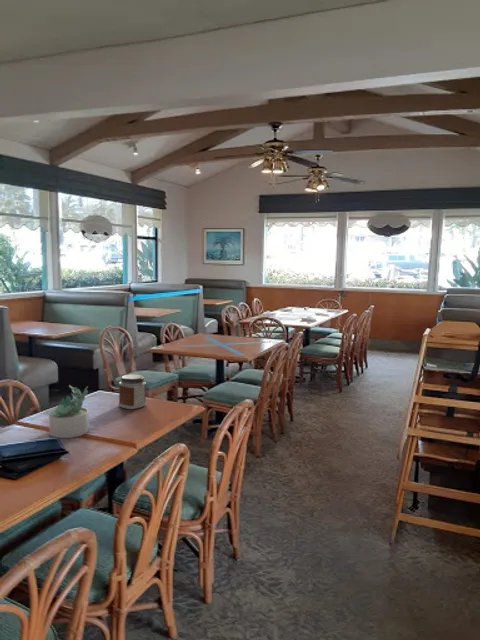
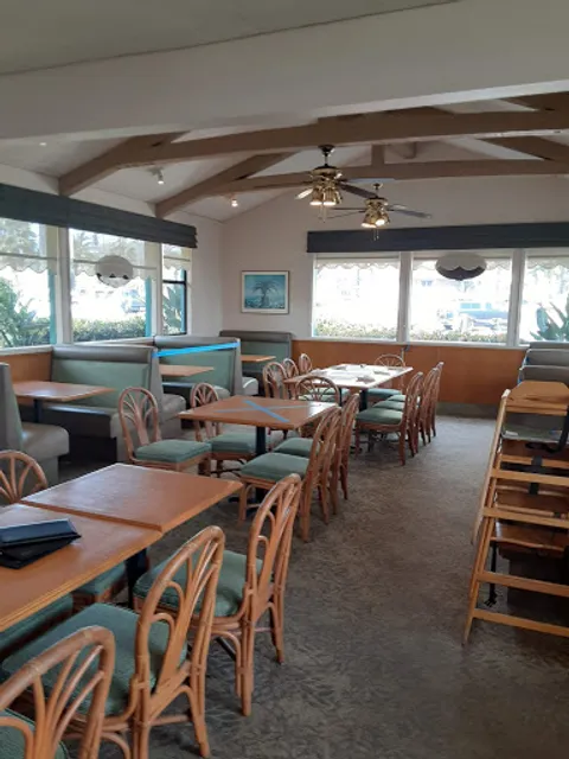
- succulent plant (67, 408)
- jar (132, 391)
